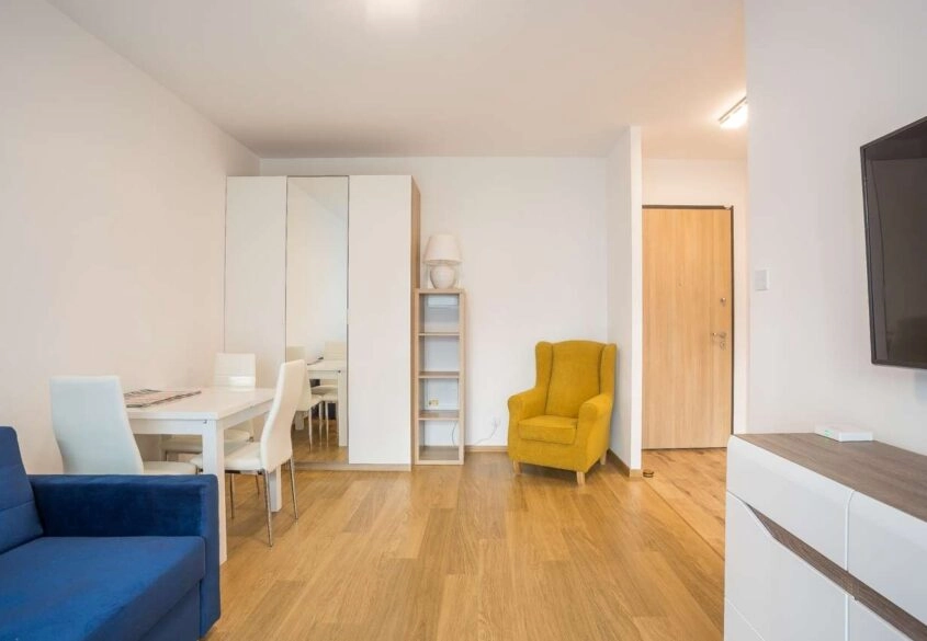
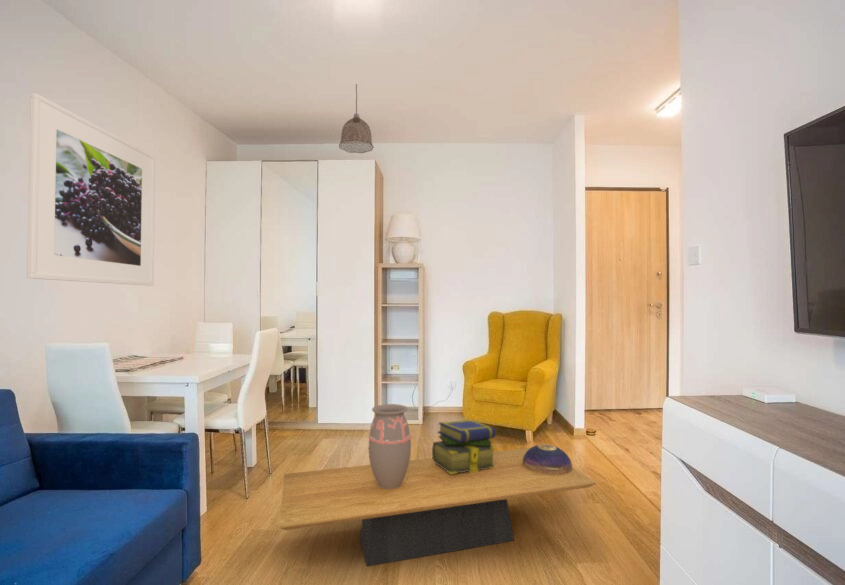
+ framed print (102, 206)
+ decorative vase (389, 445)
+ decorative bowl (547, 455)
+ pendant lamp (356, 115)
+ coffee table (436, 508)
+ stack of books (464, 443)
